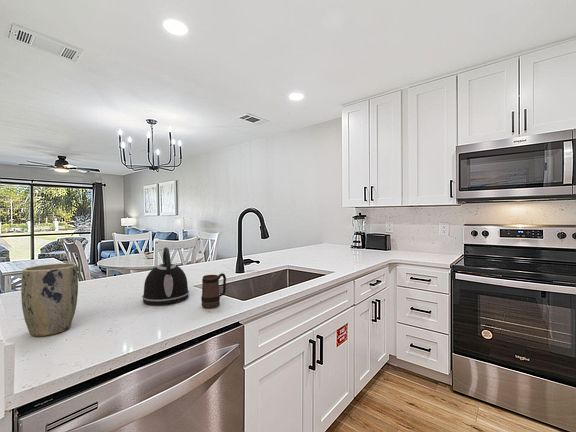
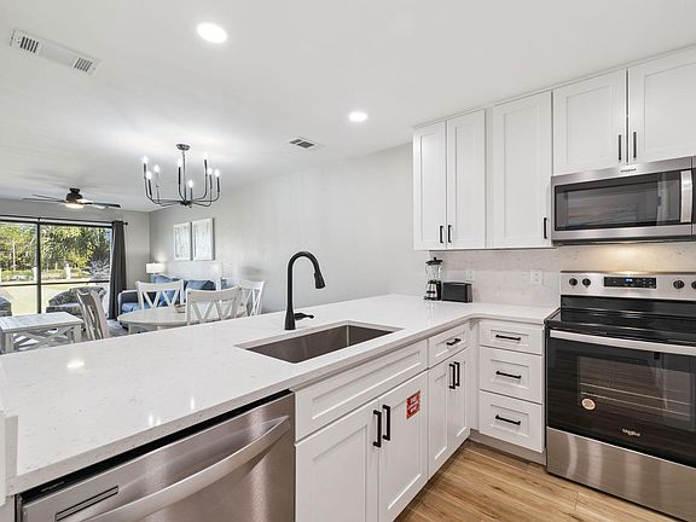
- plant pot (51, 298)
- kettle (166, 273)
- mug (214, 289)
